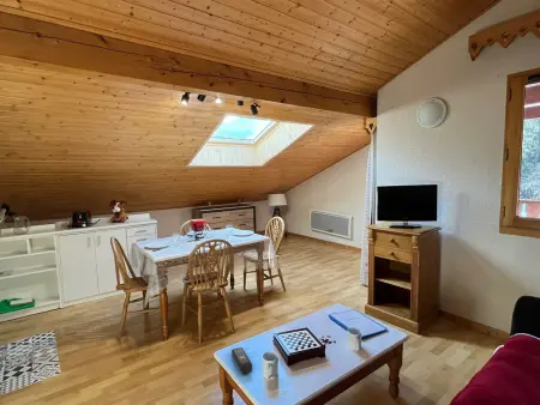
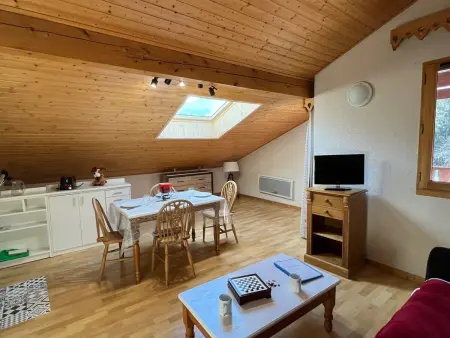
- remote control (241, 358)
